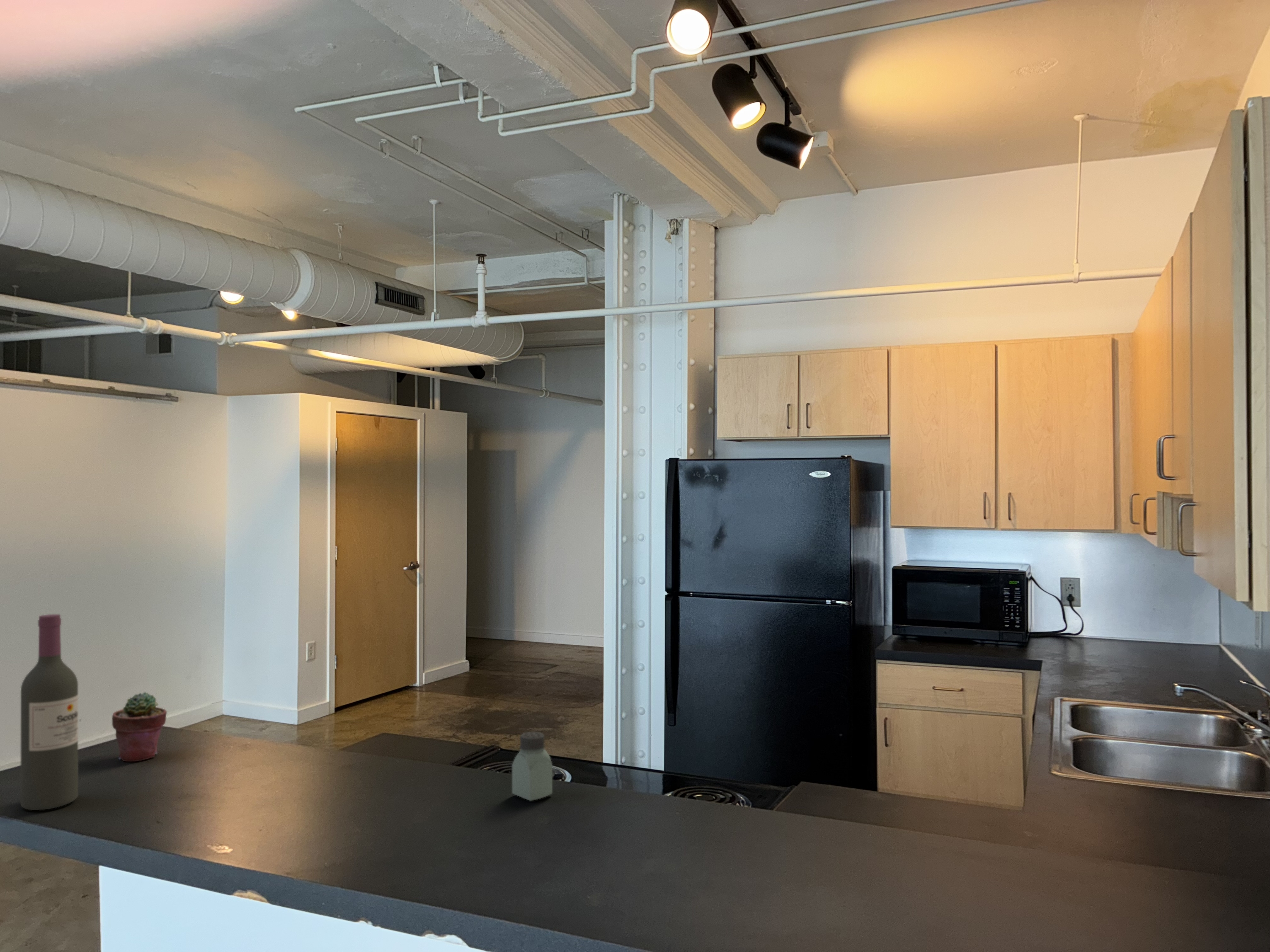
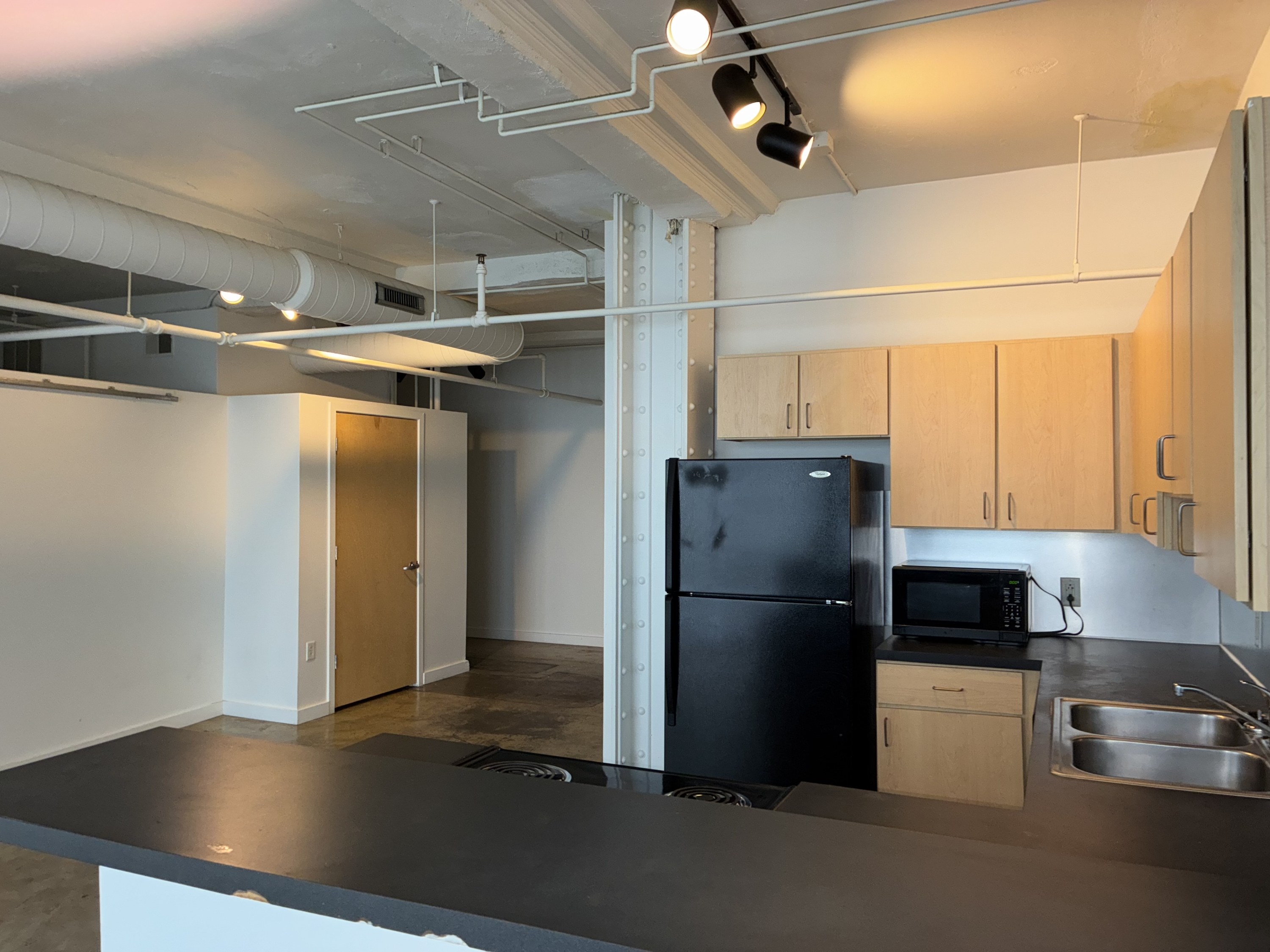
- saltshaker (532, 765)
- wine bottle (50, 709)
- potted succulent (139, 725)
